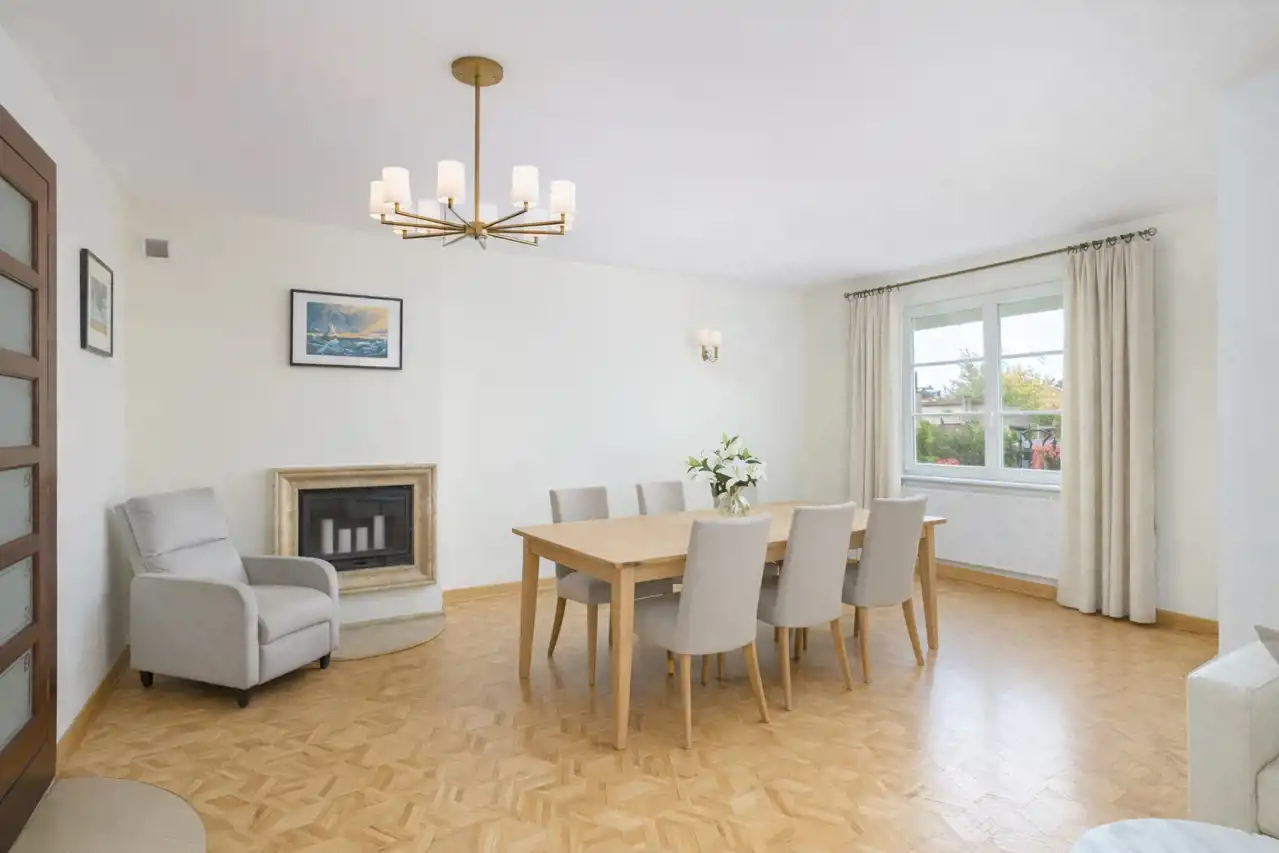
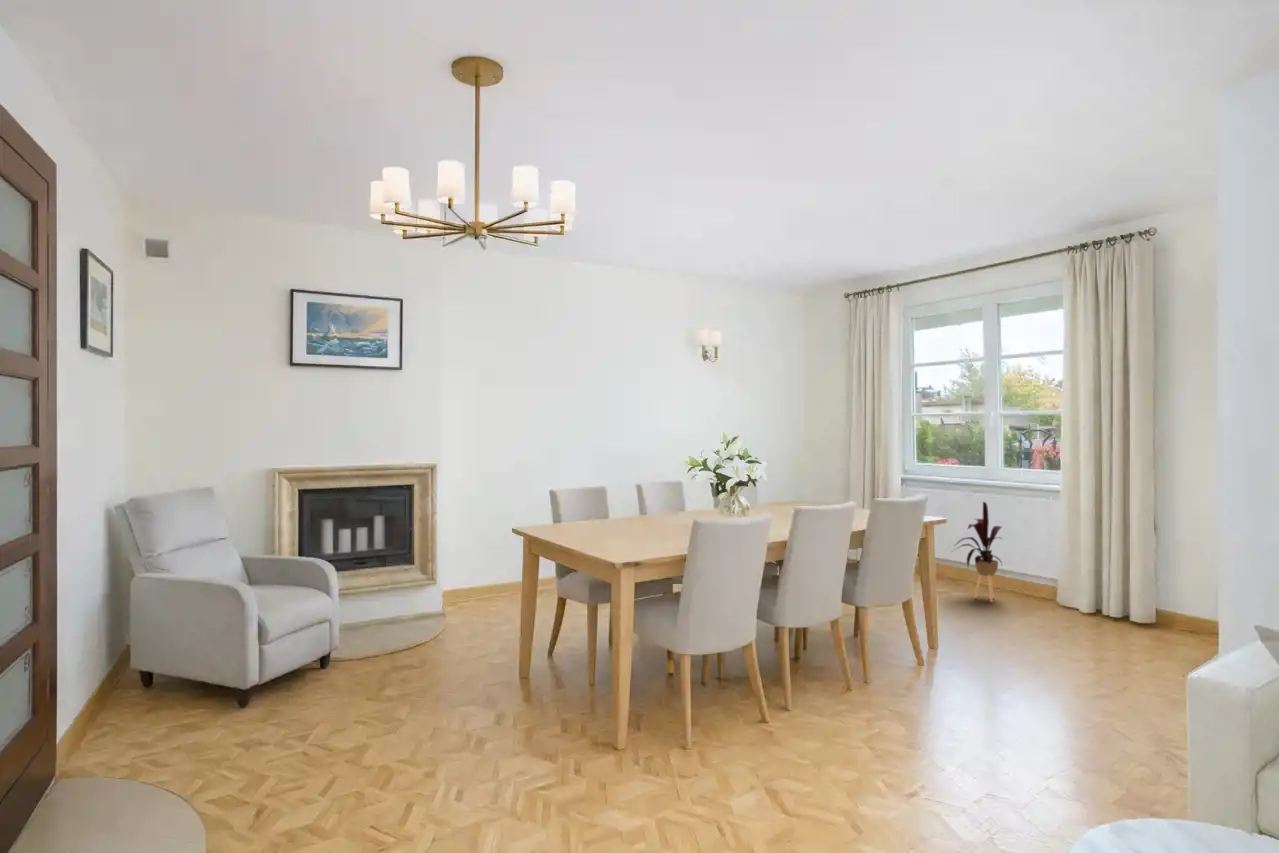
+ house plant (979, 549)
